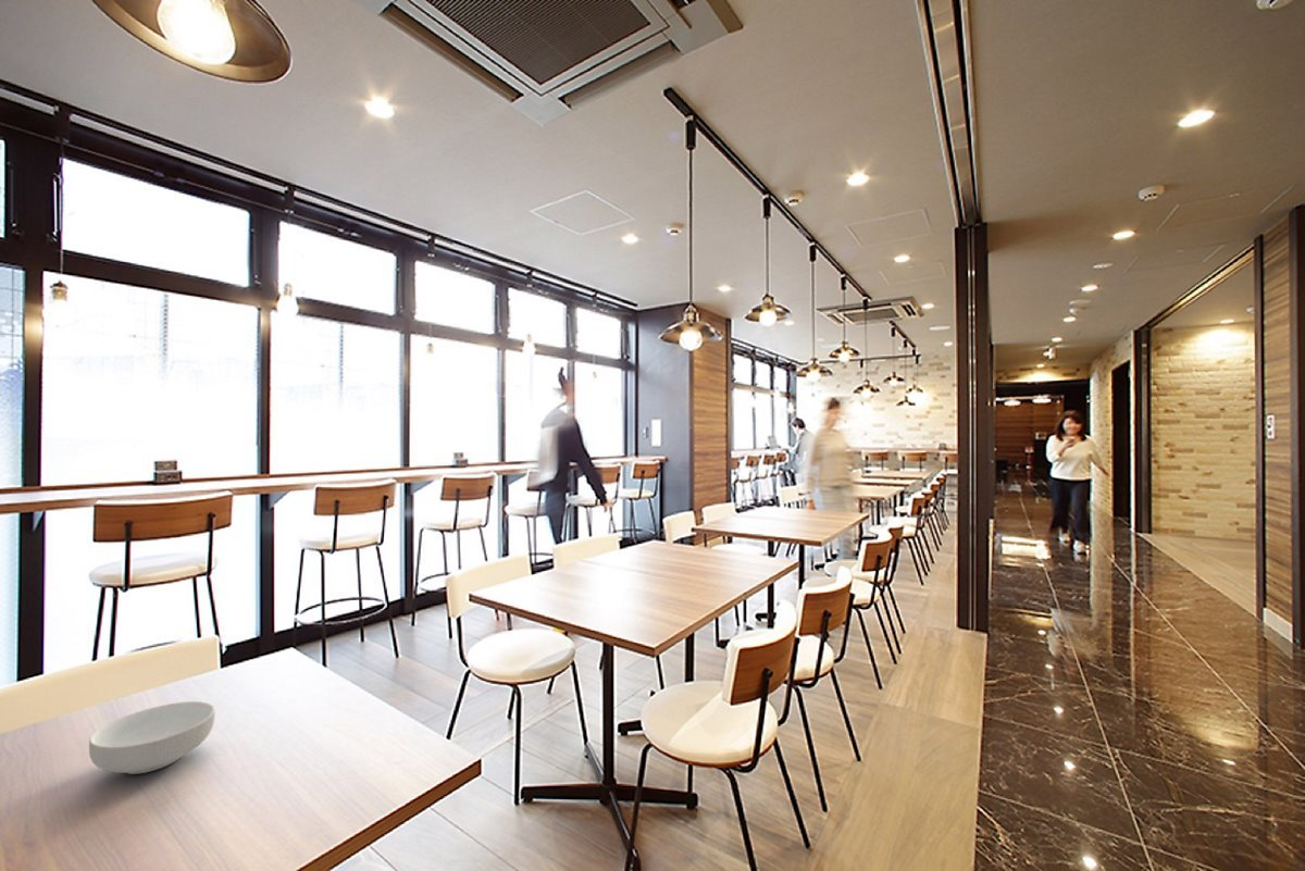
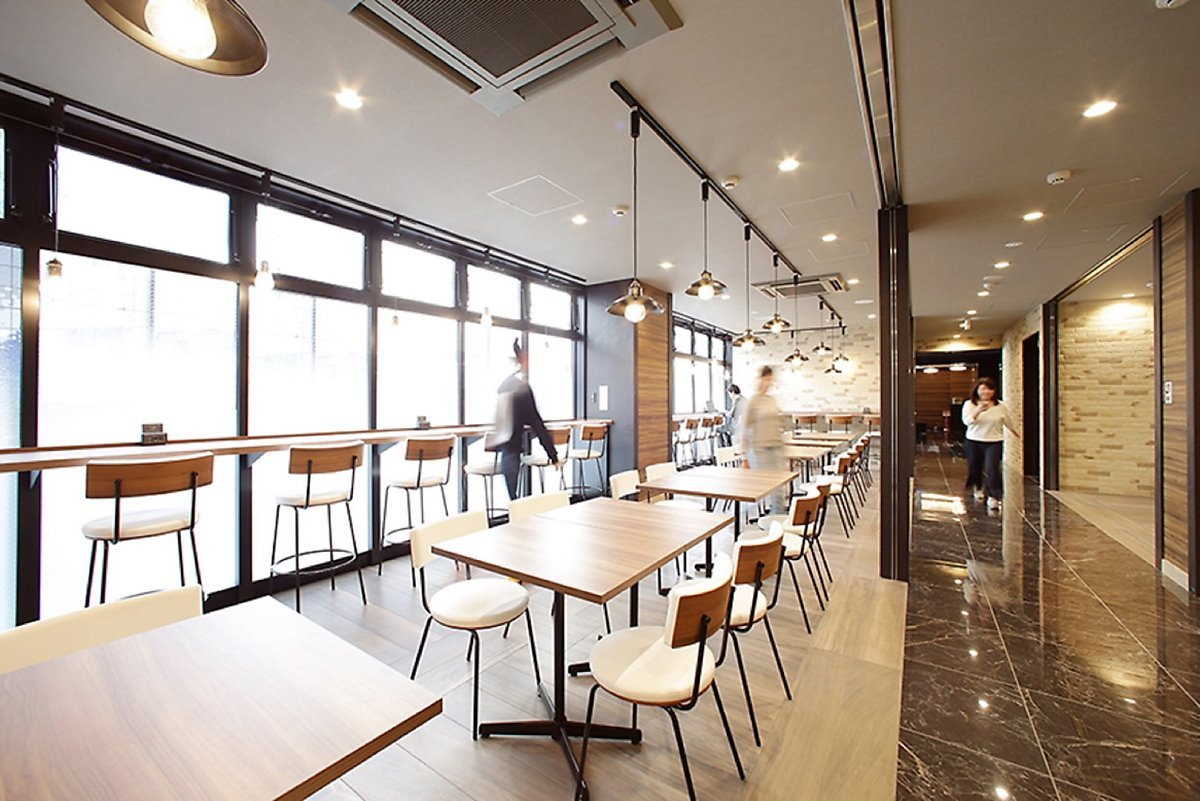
- cereal bowl (154, 741)
